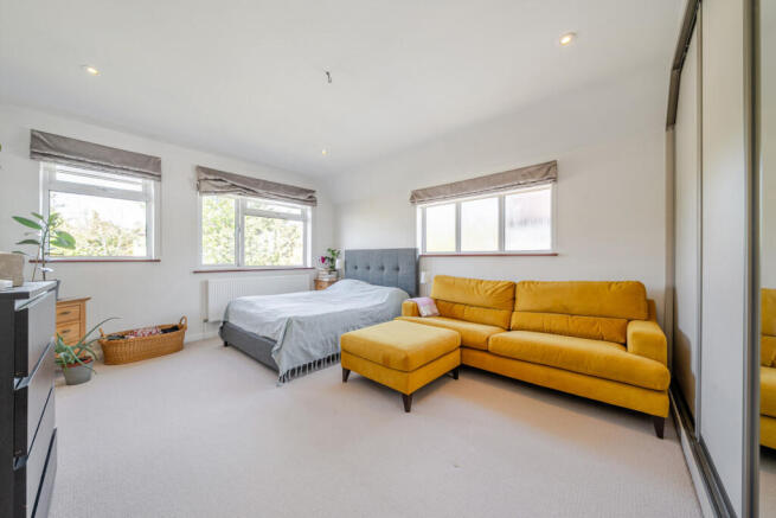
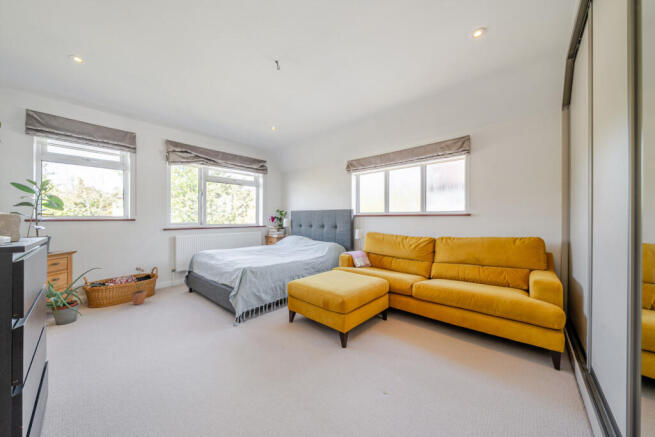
+ potted plant (137, 286)
